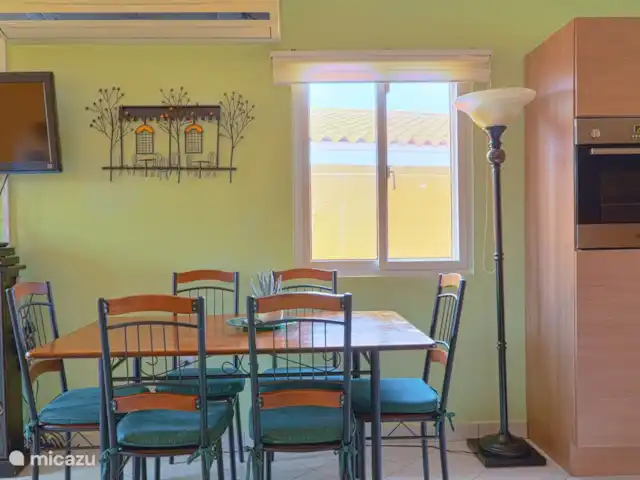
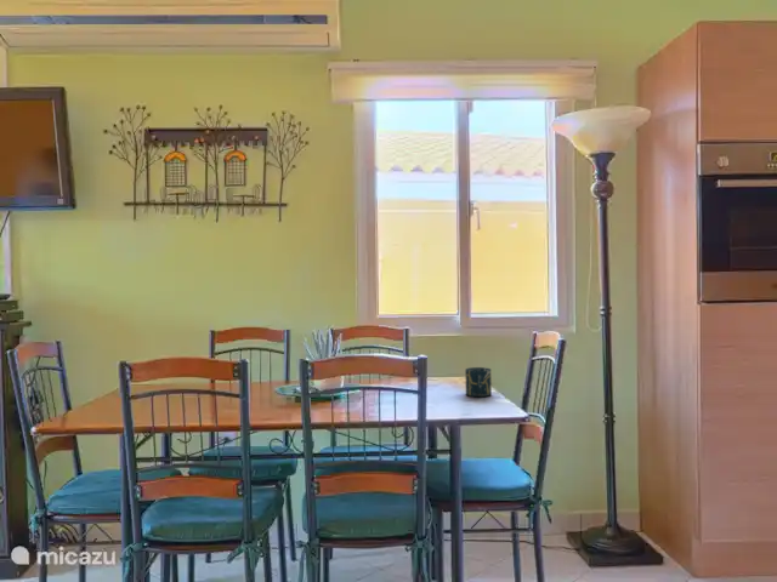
+ cup (478, 382)
